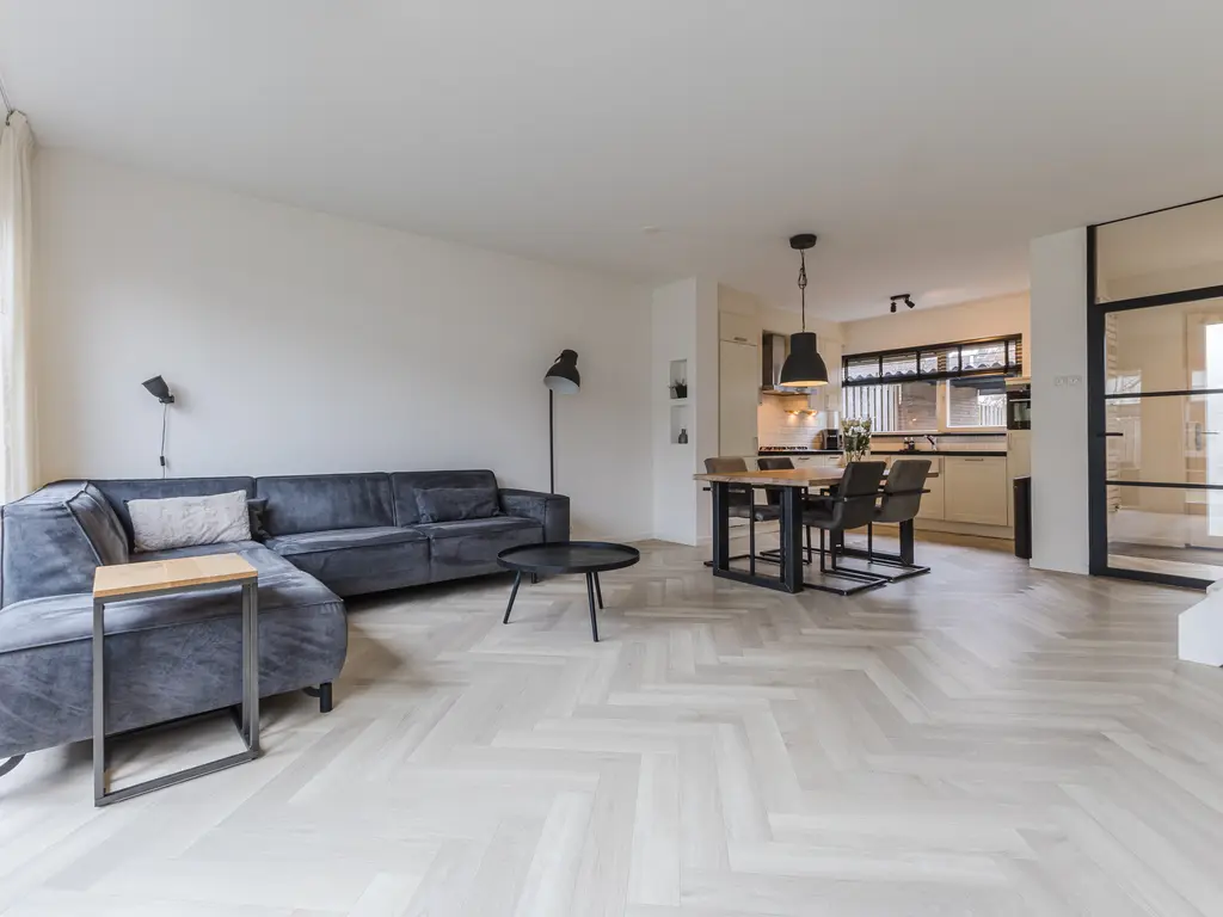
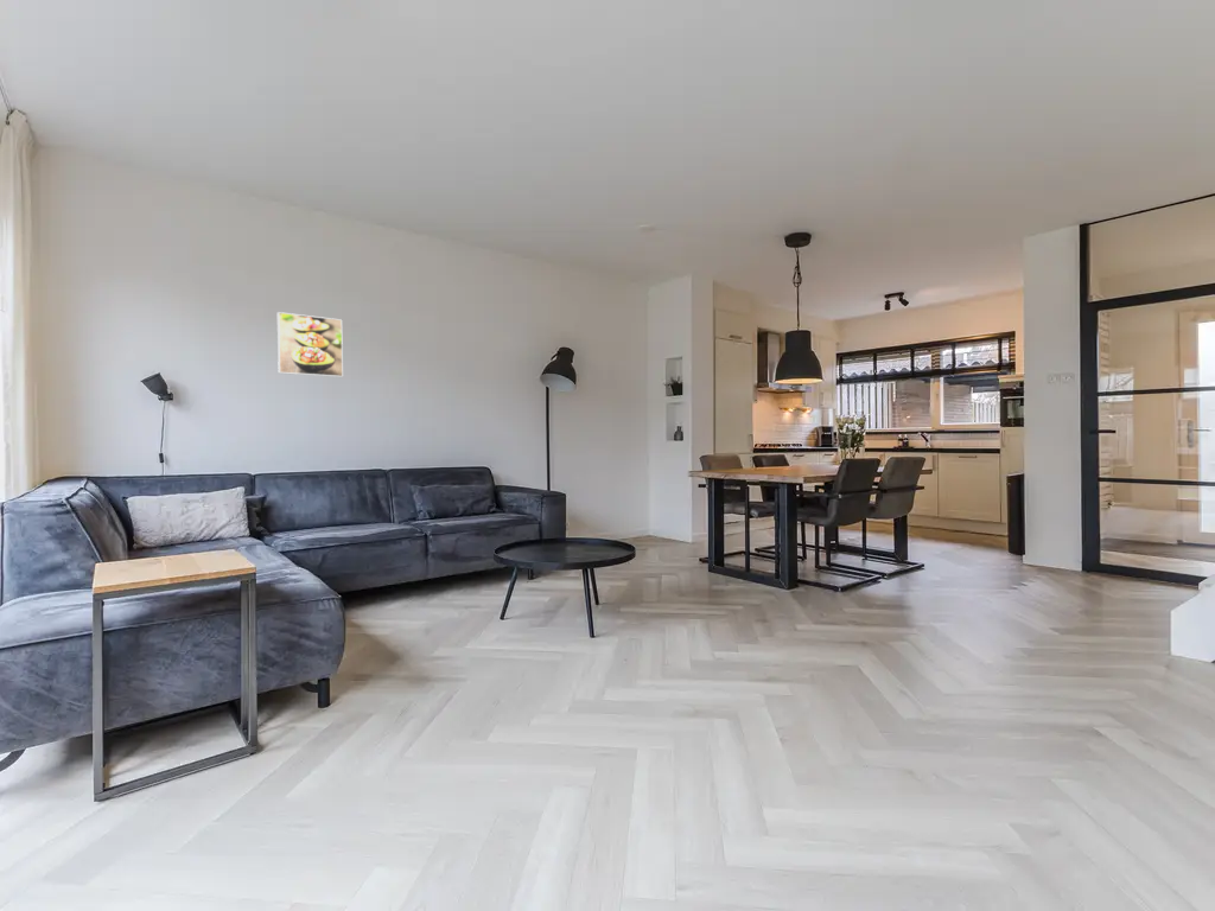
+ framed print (311, 345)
